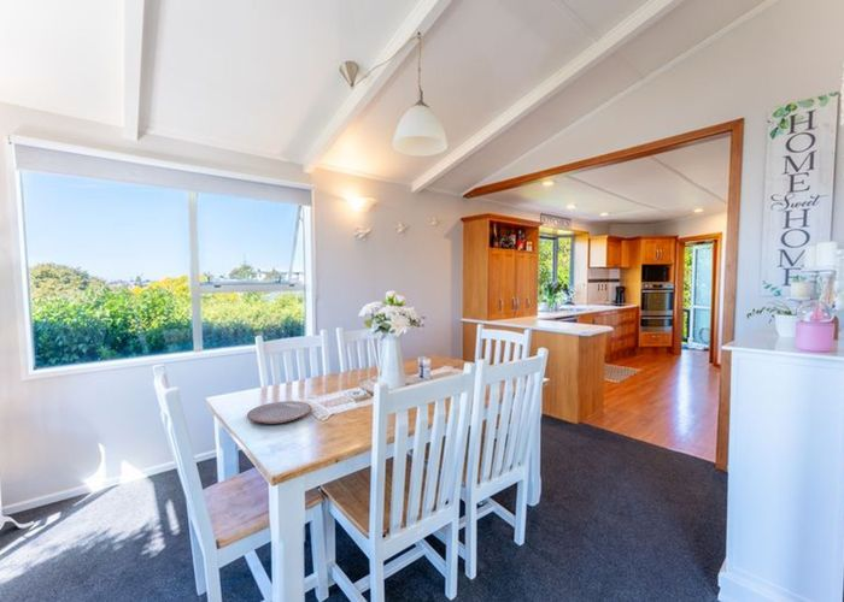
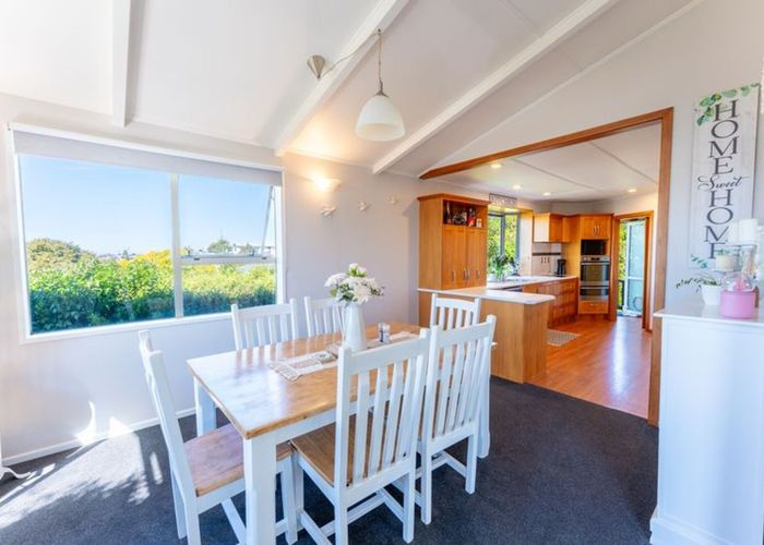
- plate (280, 413)
